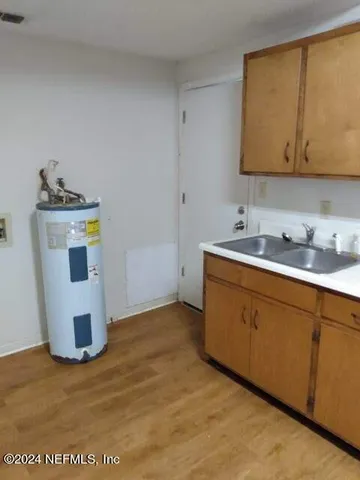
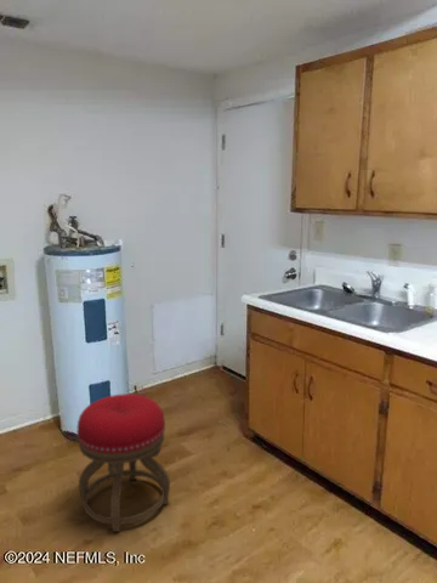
+ stool (123, 455)
